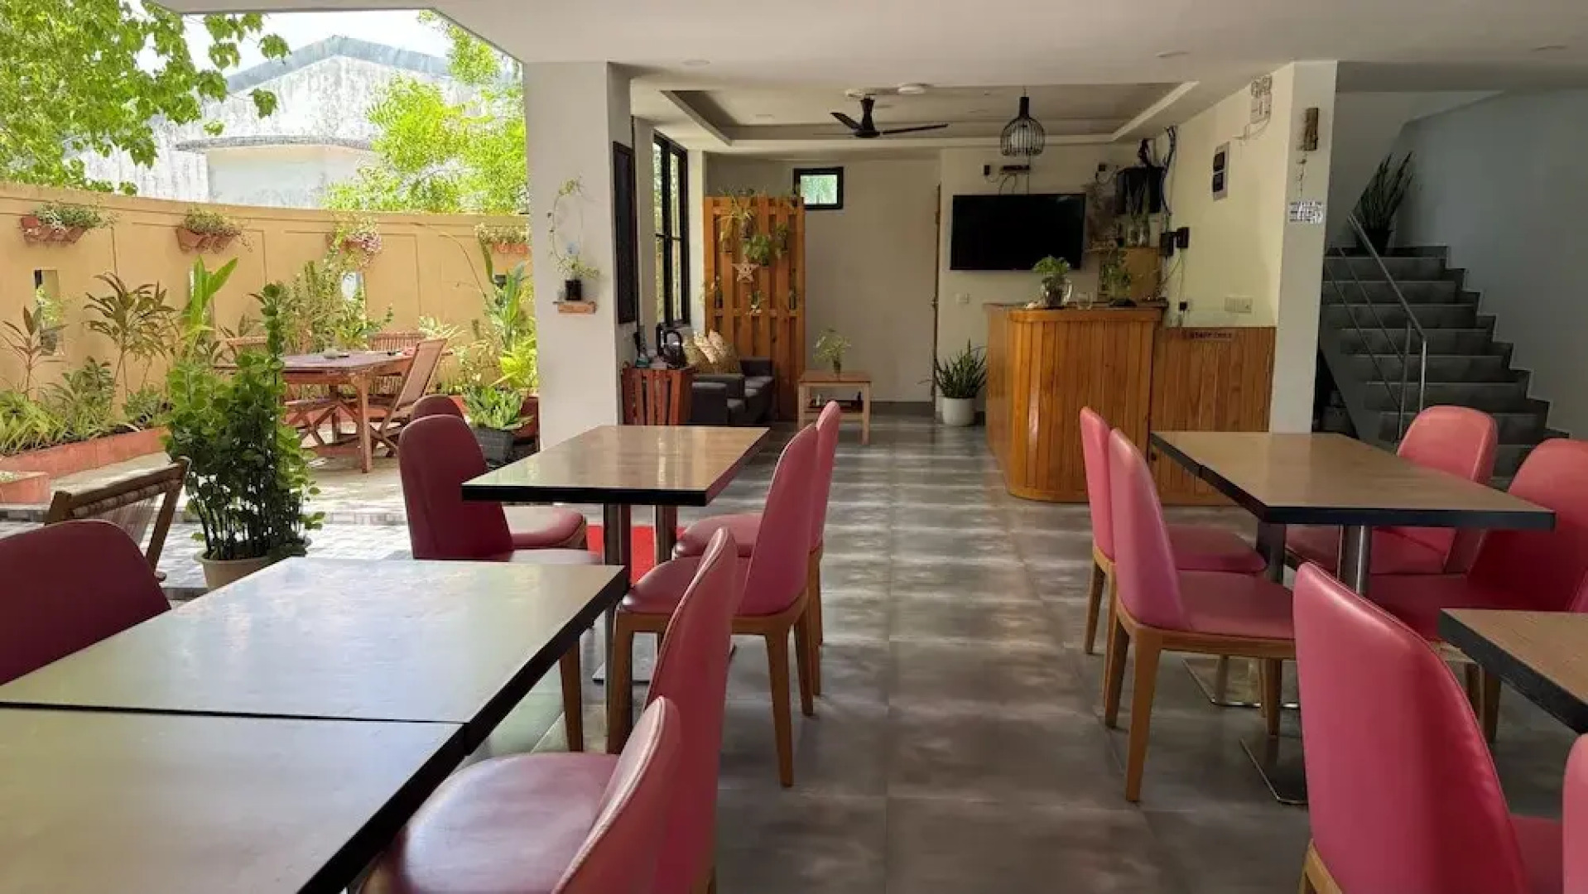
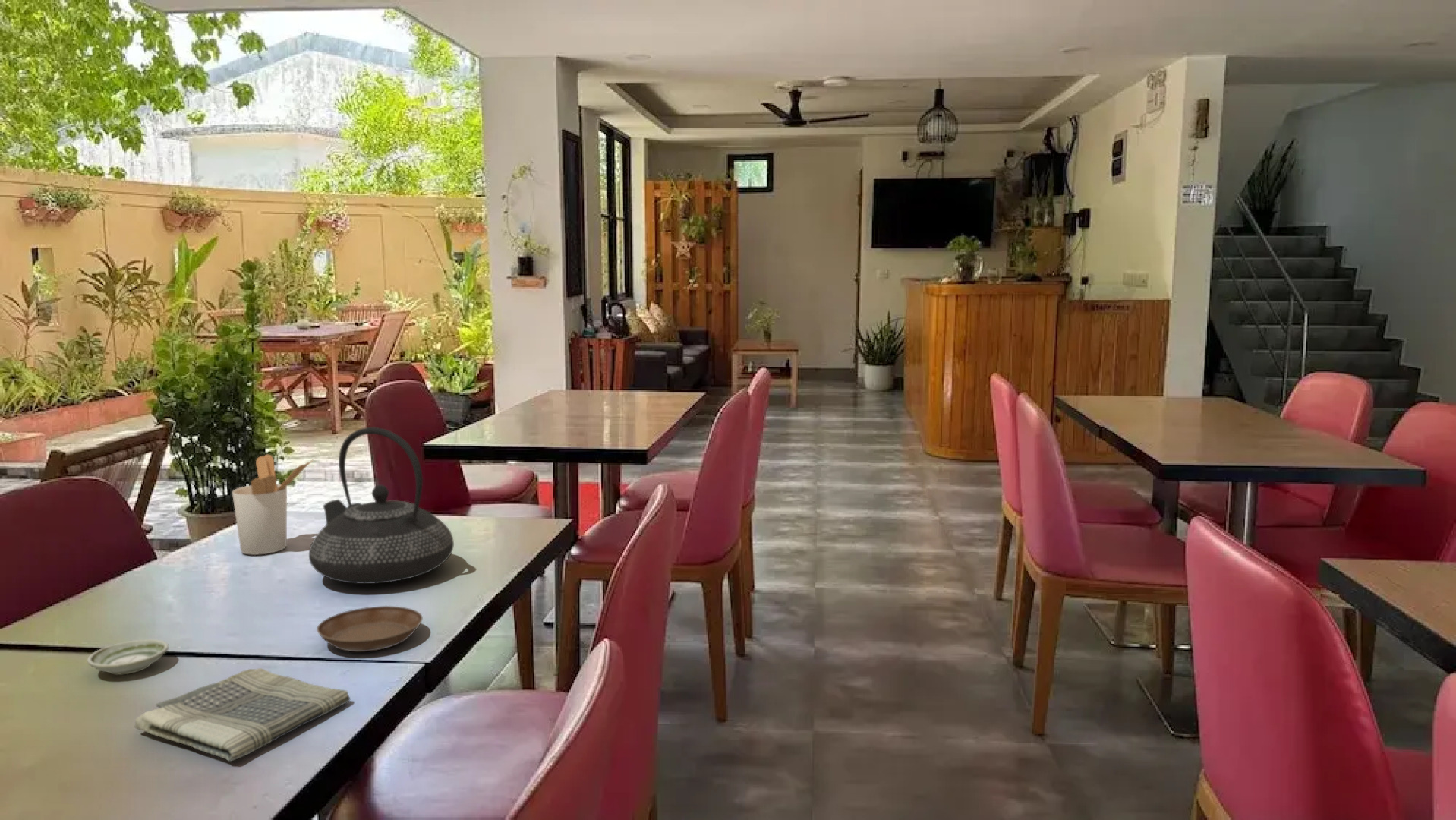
+ teapot (374, 500)
+ dish towel (244, 705)
+ utensil holder (275, 503)
+ saucer (370, 630)
+ saucer (129, 659)
